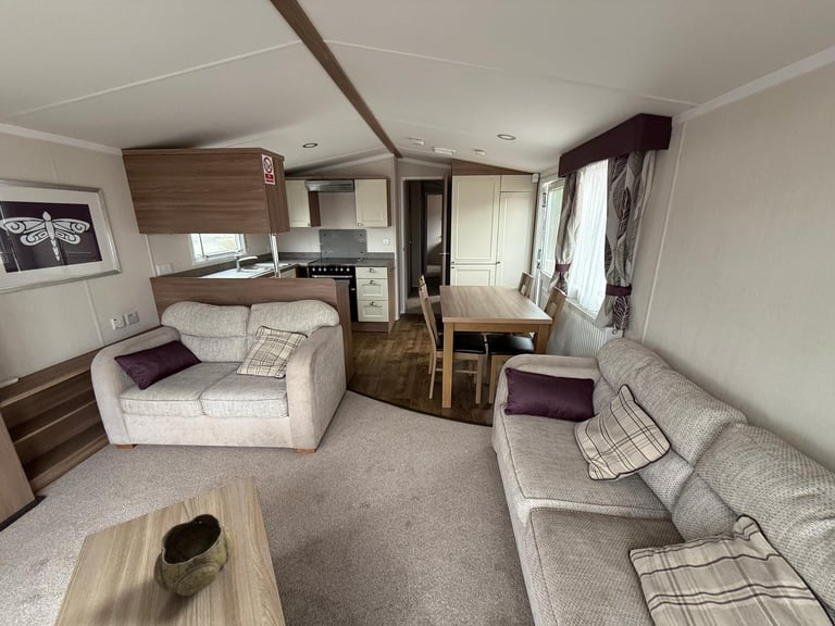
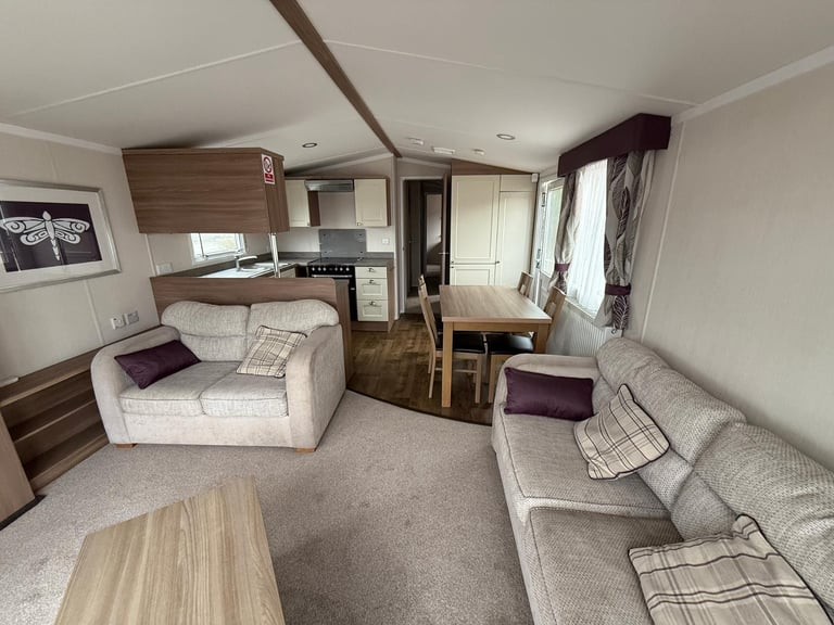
- decorative bowl (195, 554)
